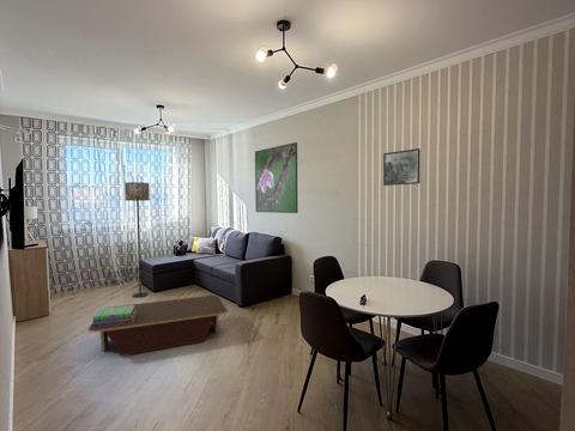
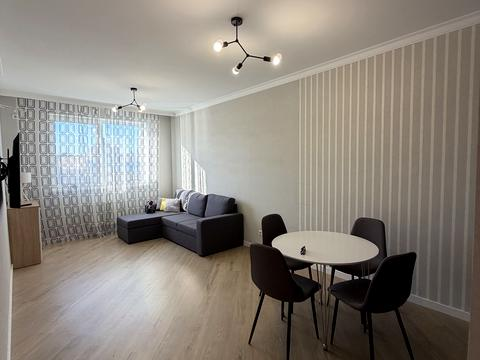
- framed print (274, 180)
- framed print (400, 168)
- coffee table (163, 322)
- floor lamp (138, 239)
- stack of books (115, 315)
